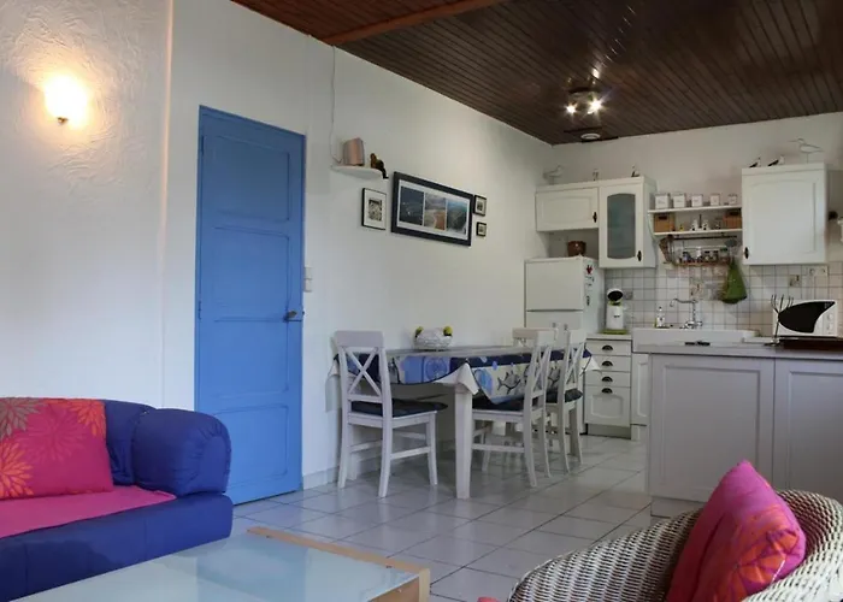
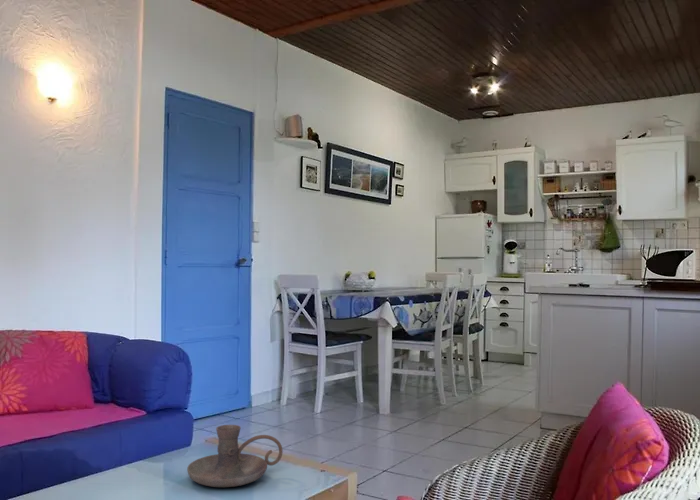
+ candle holder (236, 452)
